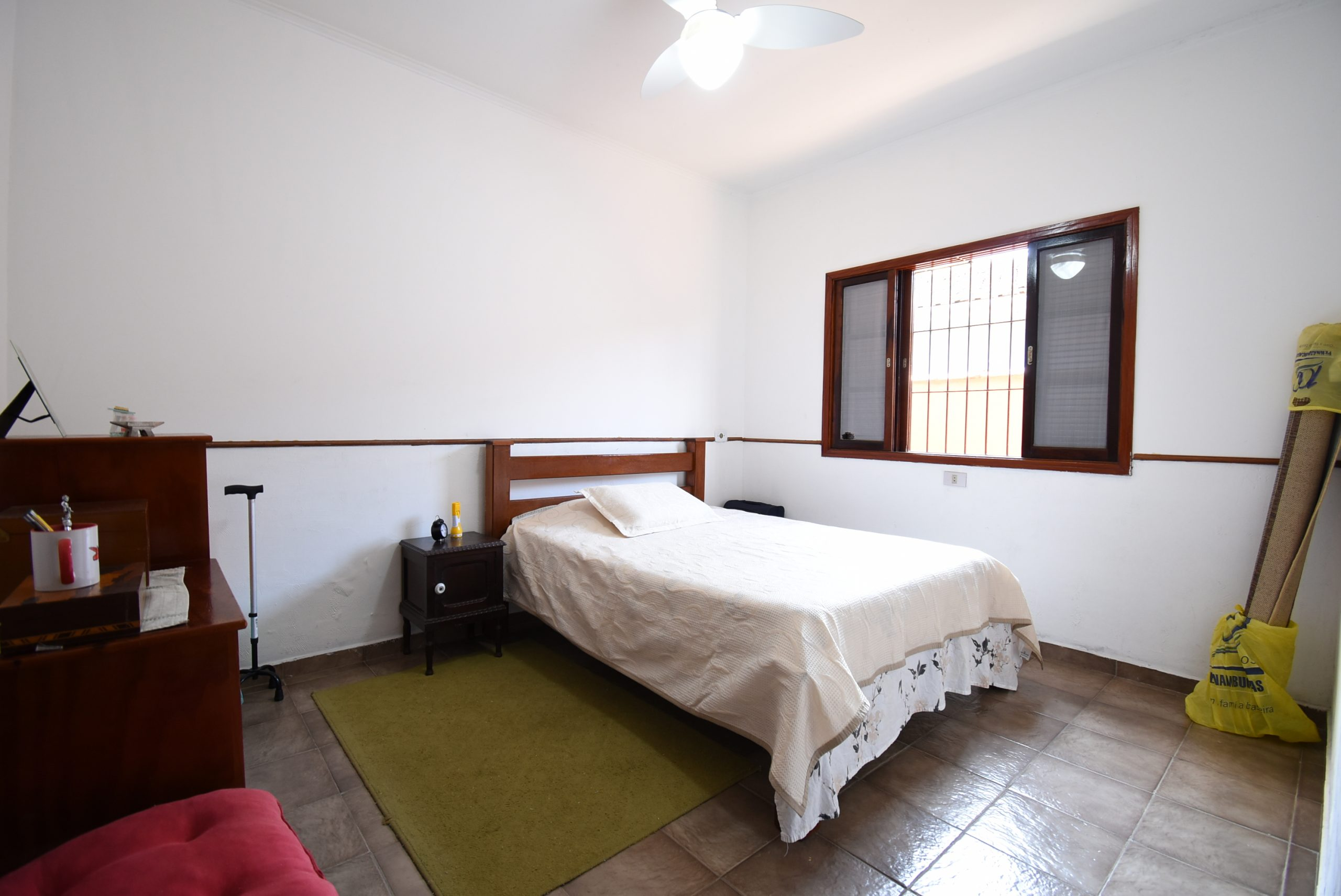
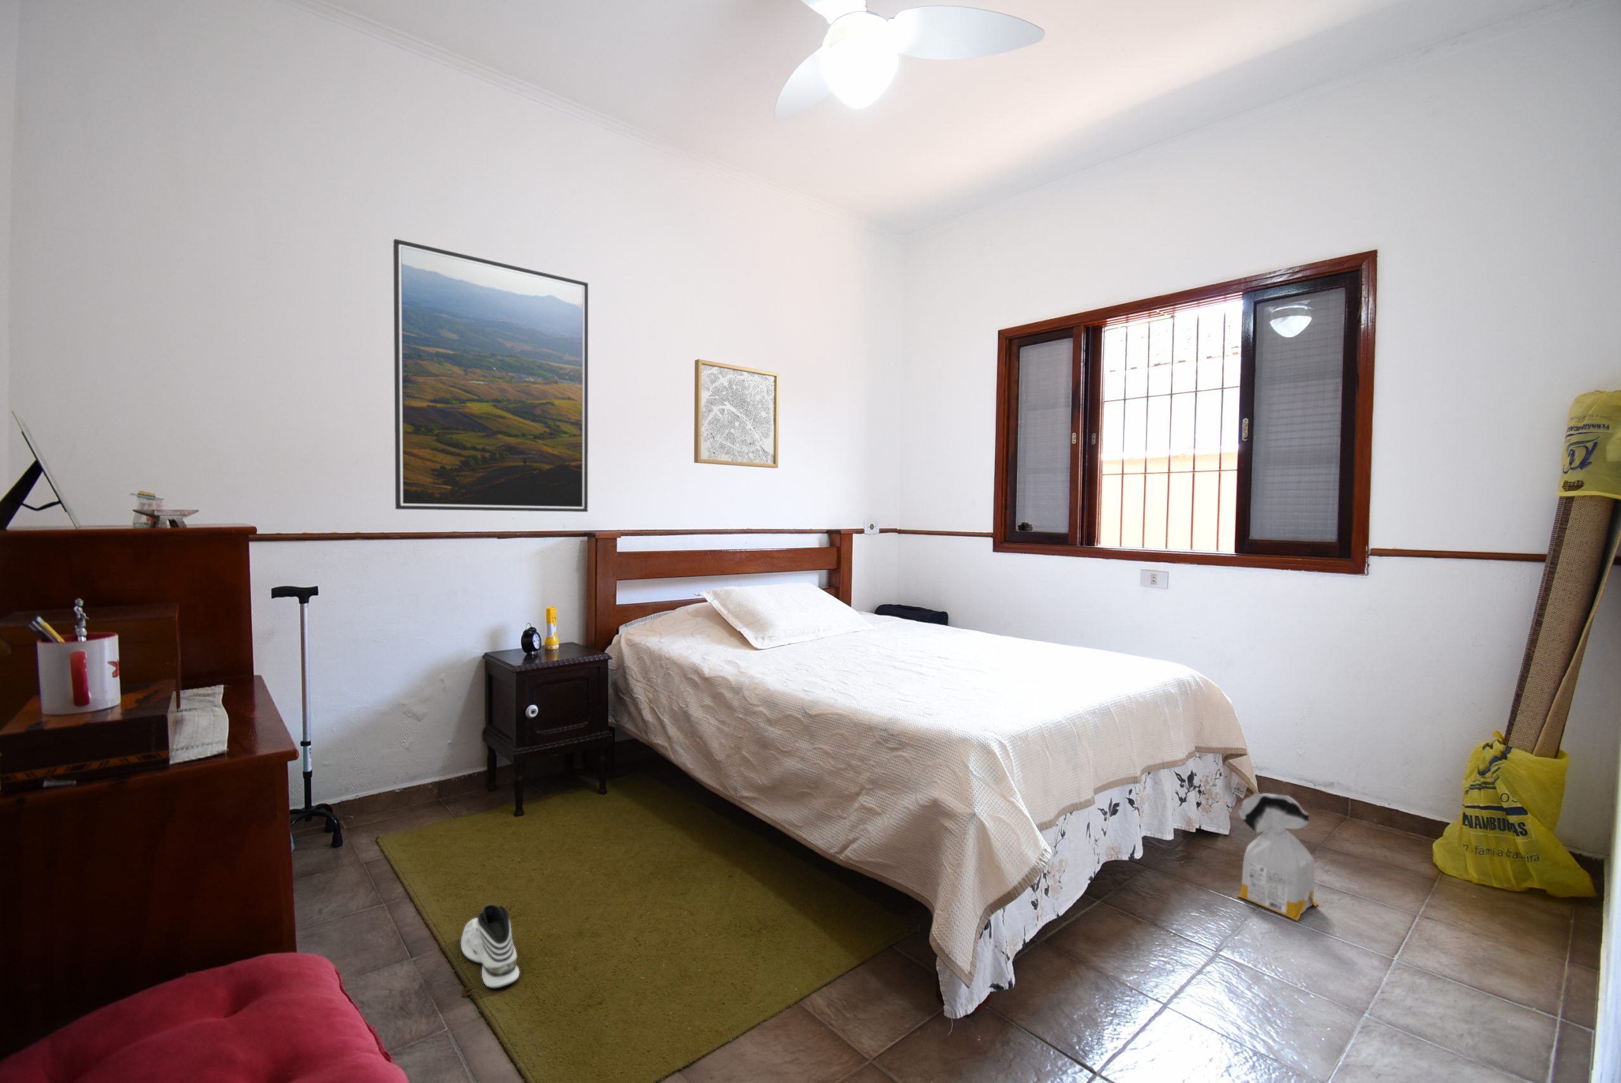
+ sneaker (491, 927)
+ bag (1279, 846)
+ wall art (737, 416)
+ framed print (499, 387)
